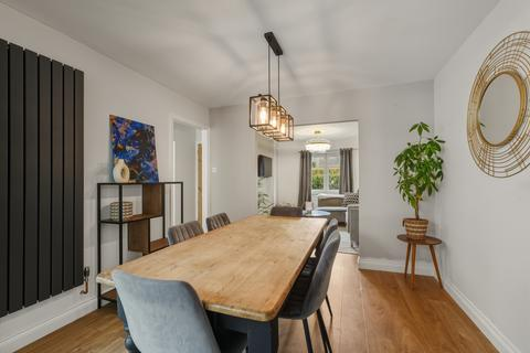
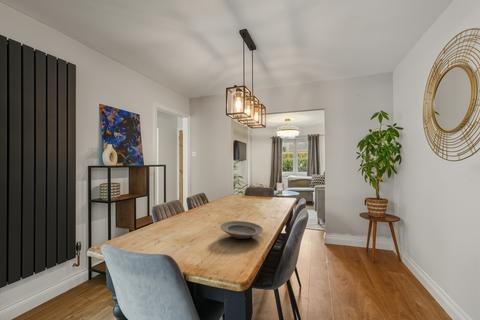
+ plate (241, 231)
